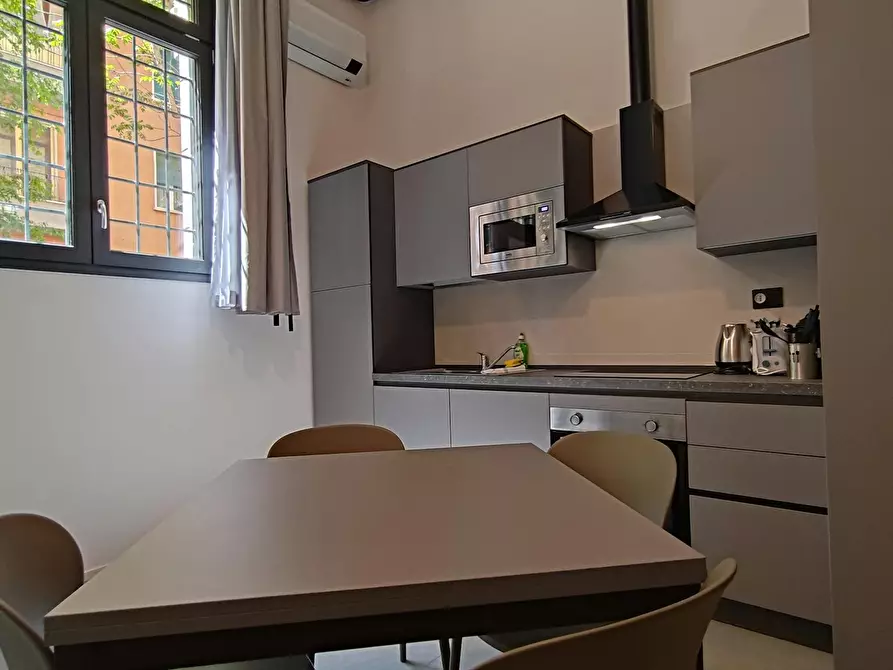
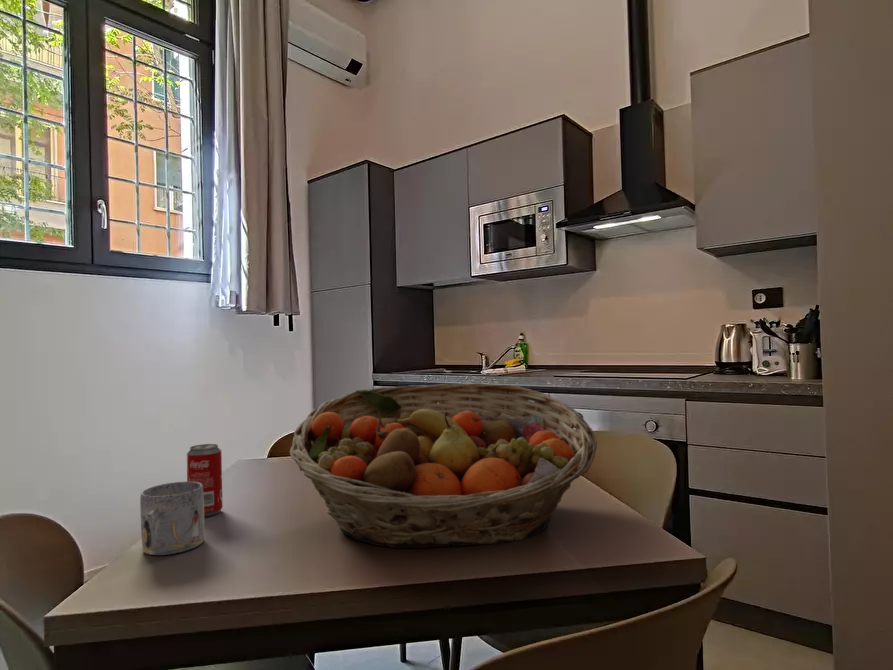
+ mug (168, 520)
+ beverage can (204, 479)
+ fruit basket (442, 453)
